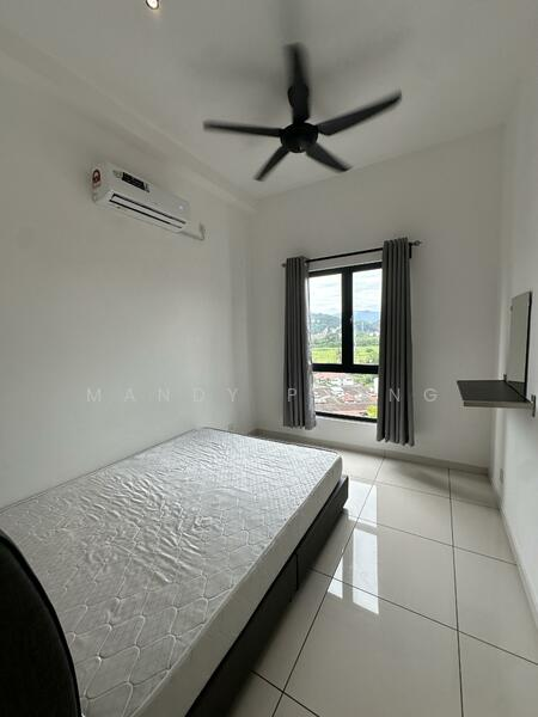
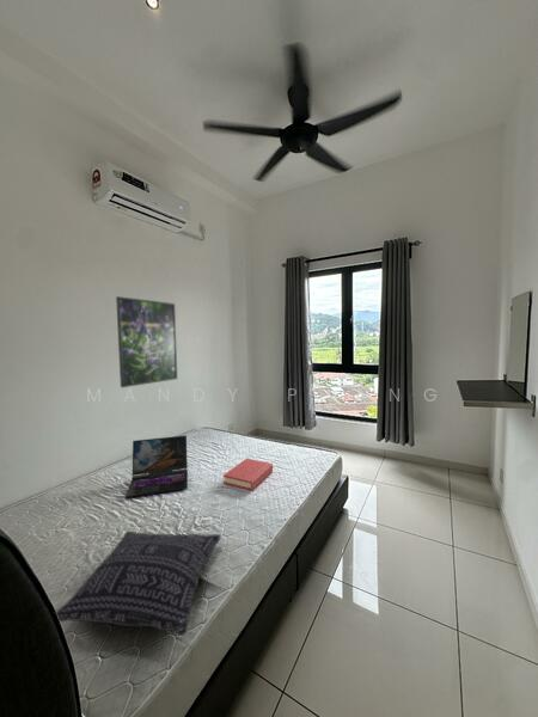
+ laptop (158, 464)
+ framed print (149, 342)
+ pillow (148, 571)
+ hardback book (249, 473)
